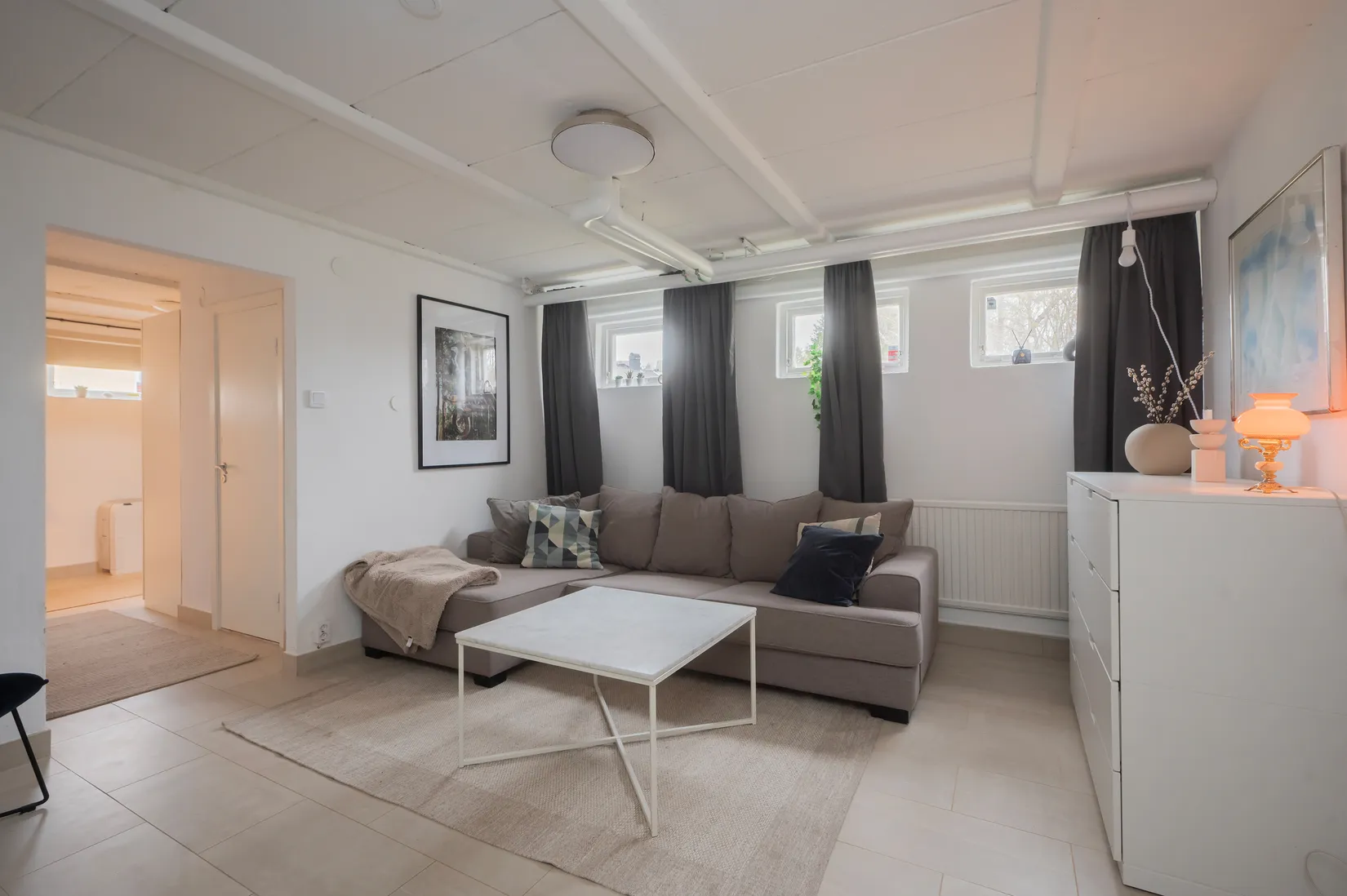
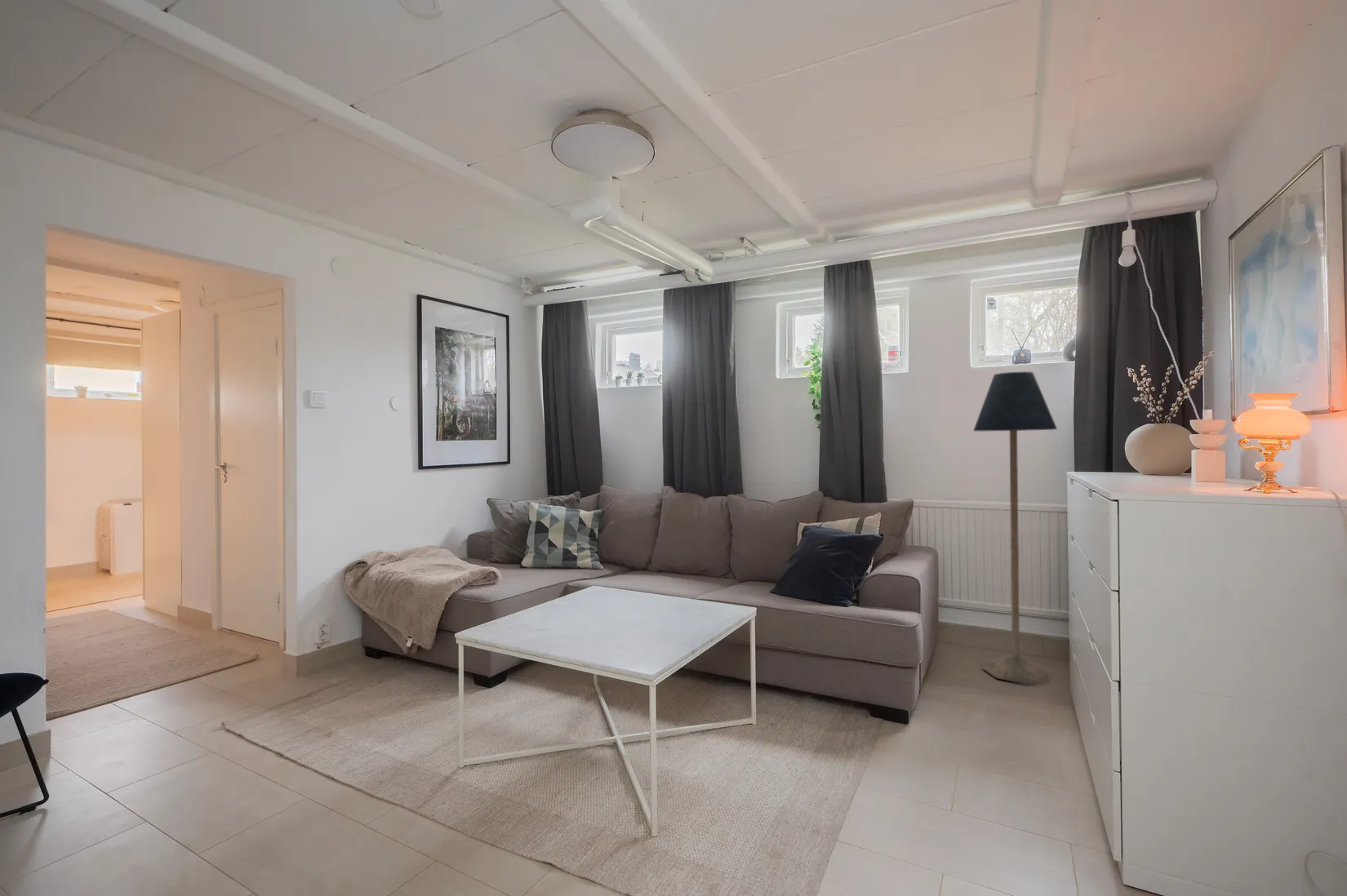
+ floor lamp (1015, 522)
